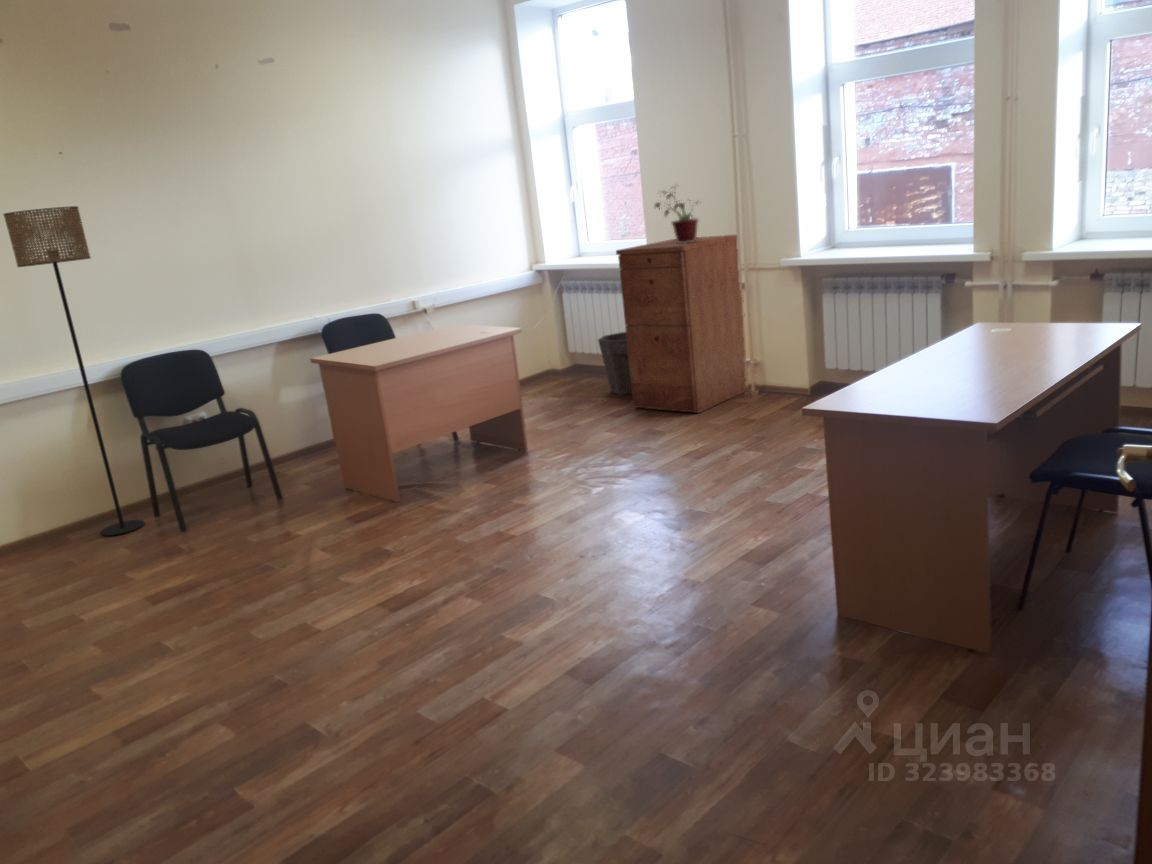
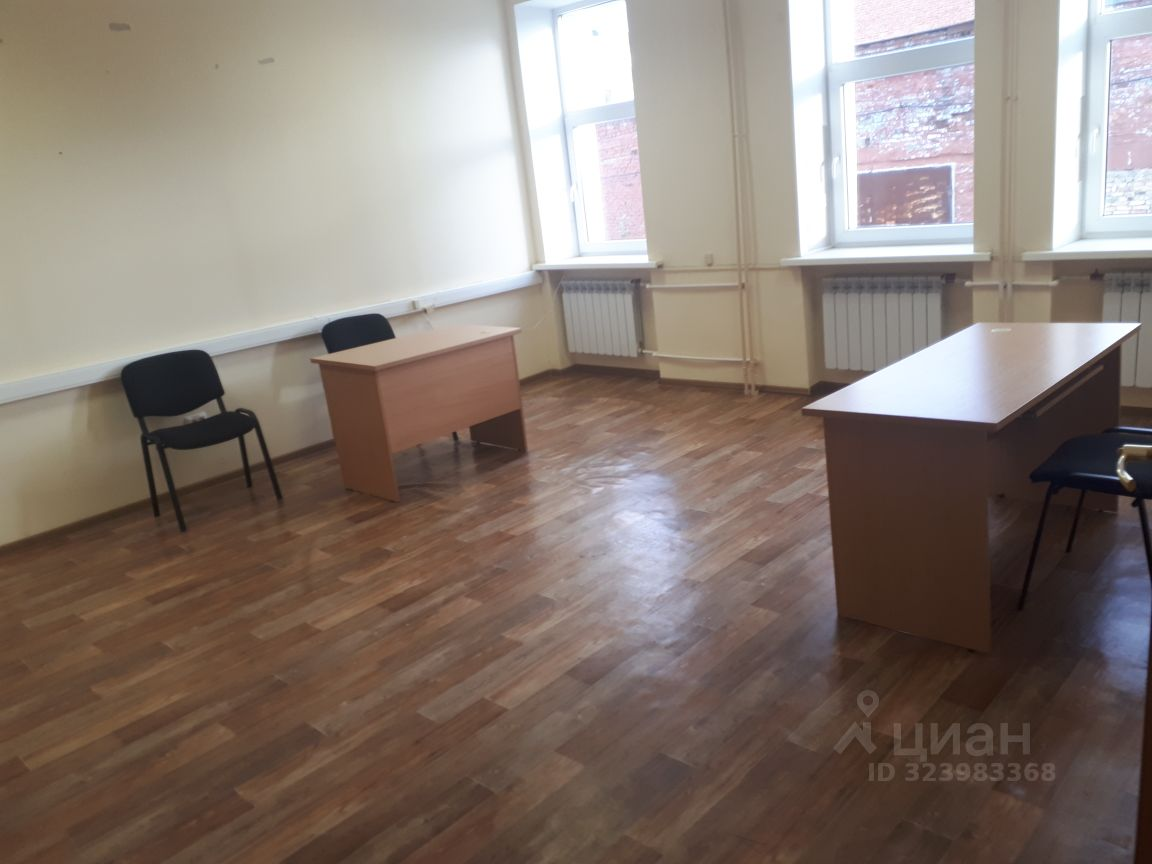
- floor lamp (84, 376)
- waste bin (628, 363)
- filing cabinet (685, 322)
- potted plant (675, 212)
